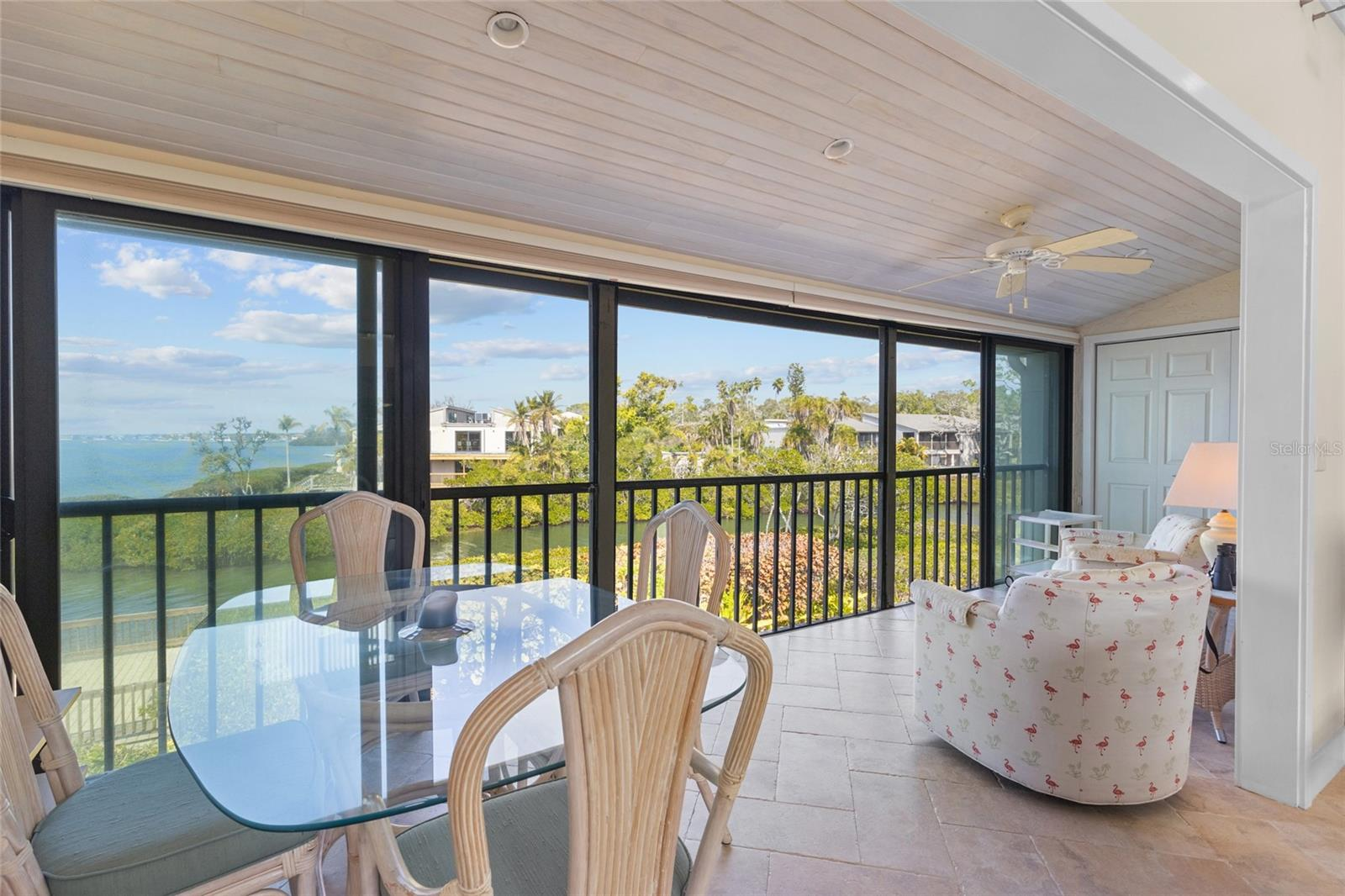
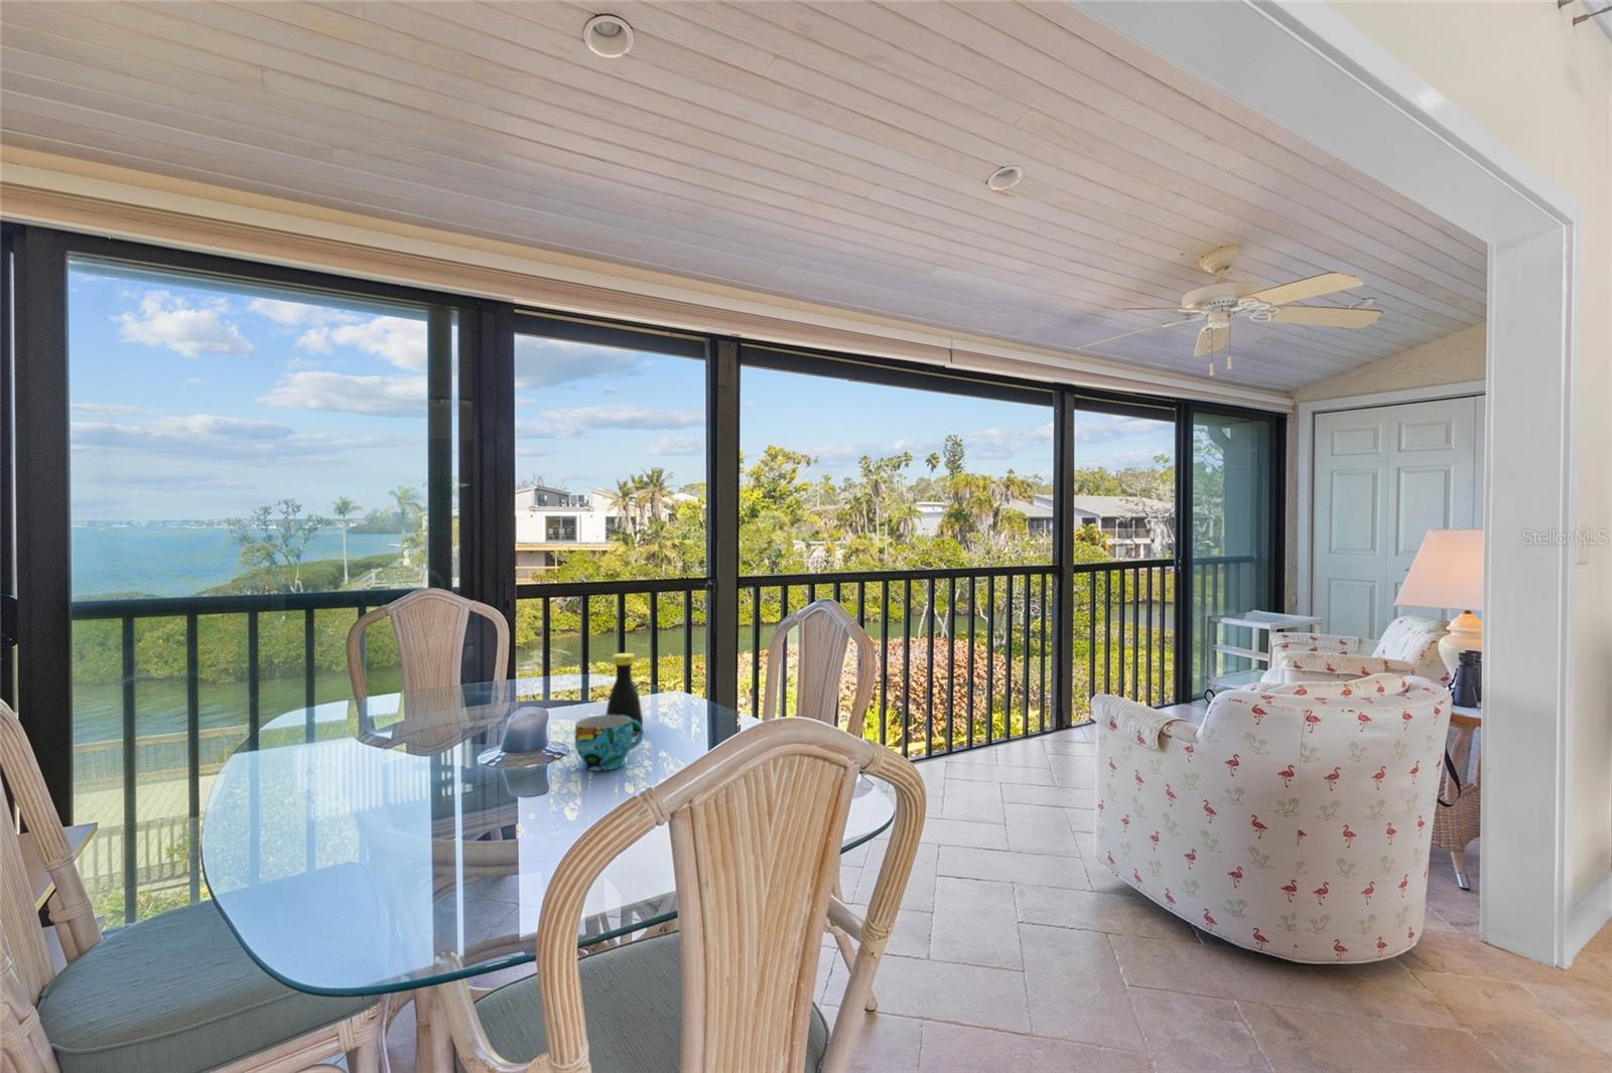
+ bottle (623, 692)
+ cup (606, 741)
